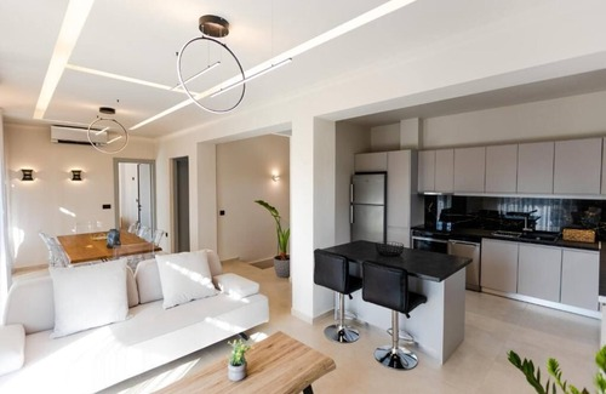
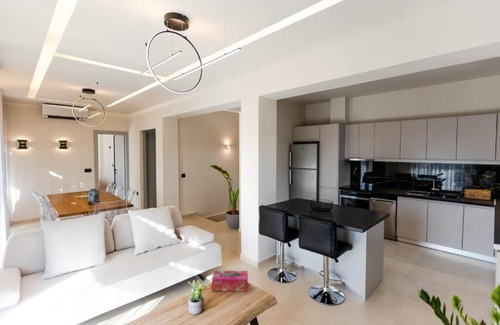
+ tissue box (230, 280)
